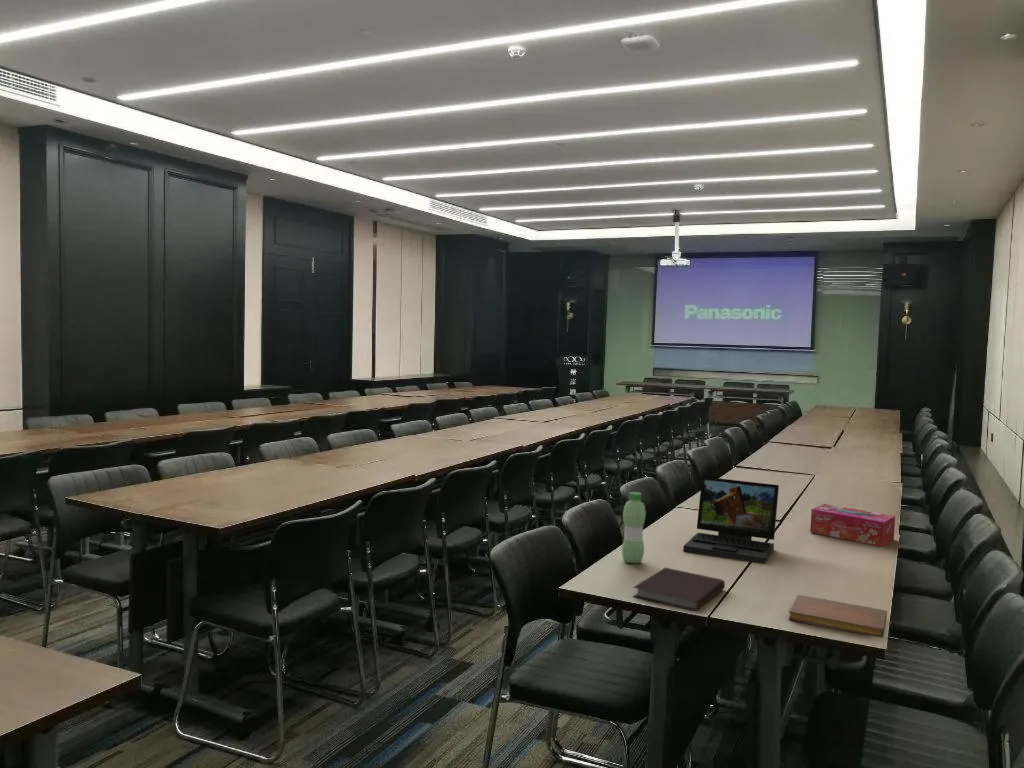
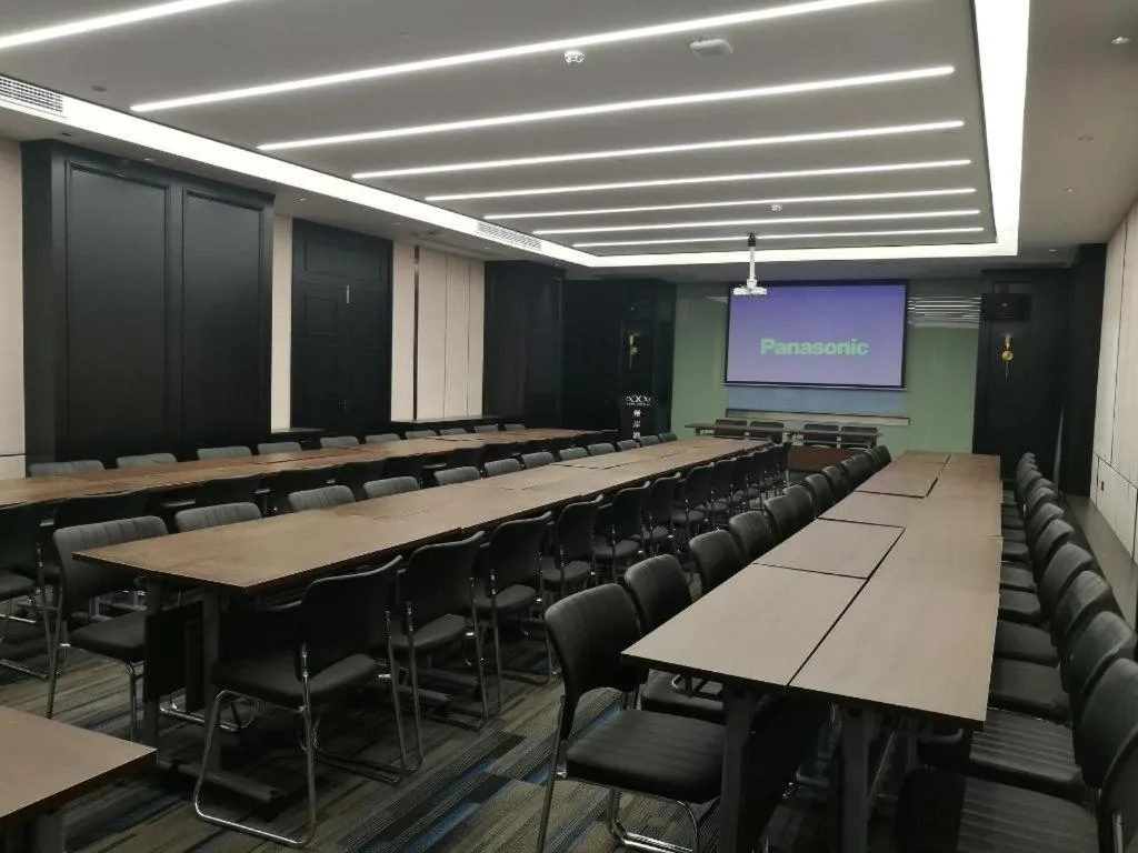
- notebook (679, 588)
- laptop (732, 516)
- tissue box (852, 524)
- water bottle (633, 527)
- notebook (837, 614)
